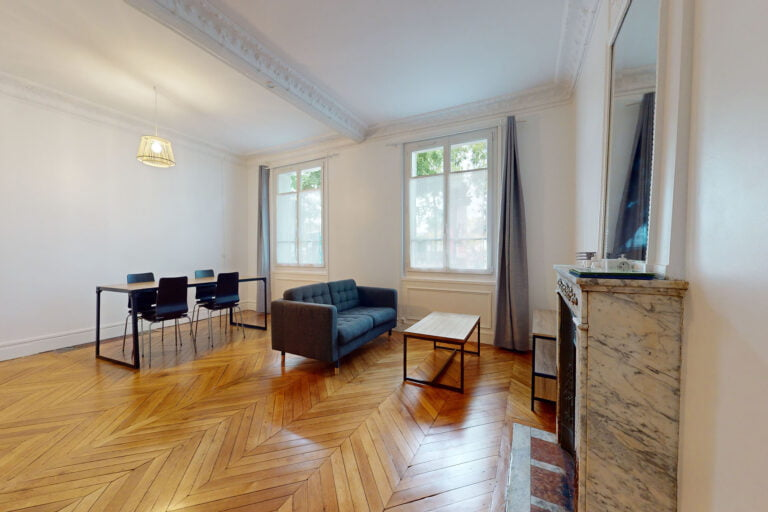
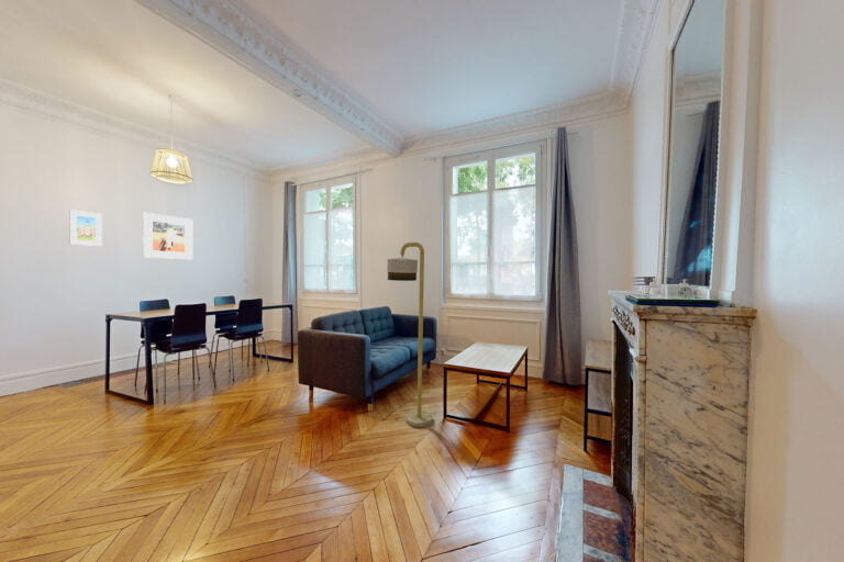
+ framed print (86, 228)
+ floor lamp (419, 329)
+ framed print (169, 237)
